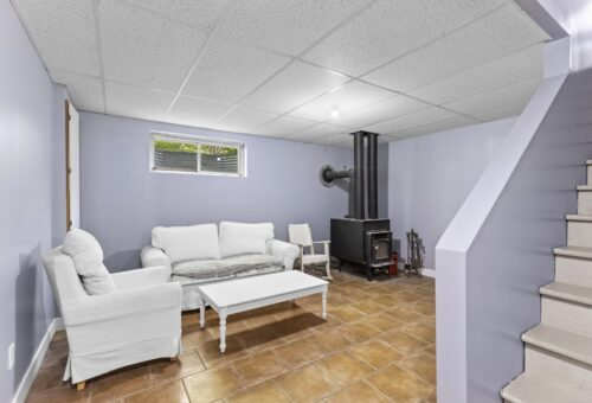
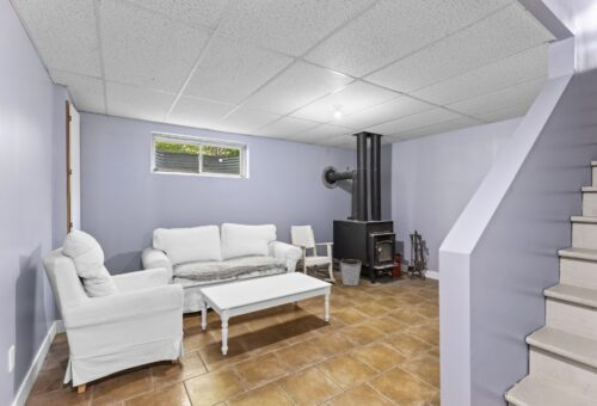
+ bucket (350, 271)
